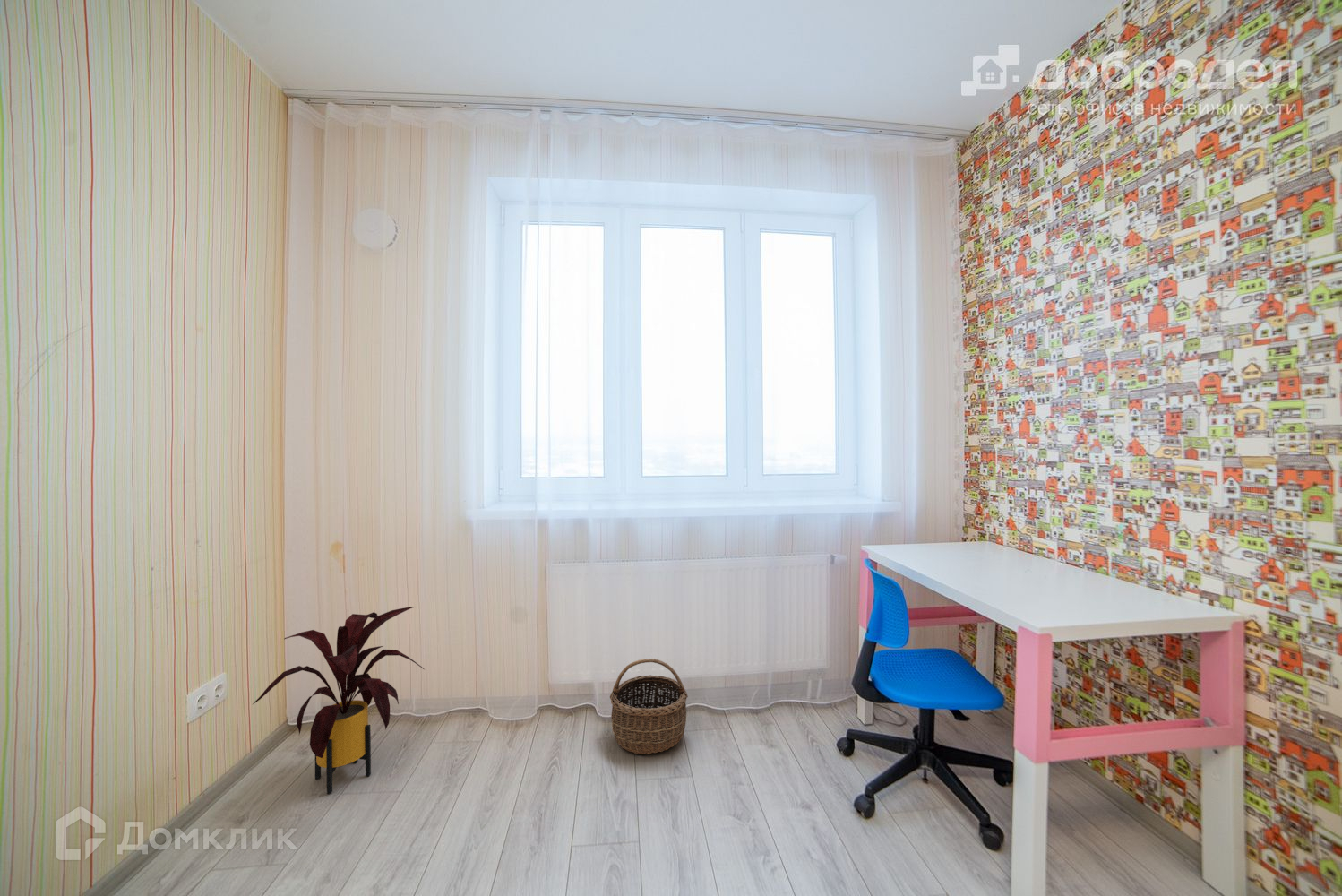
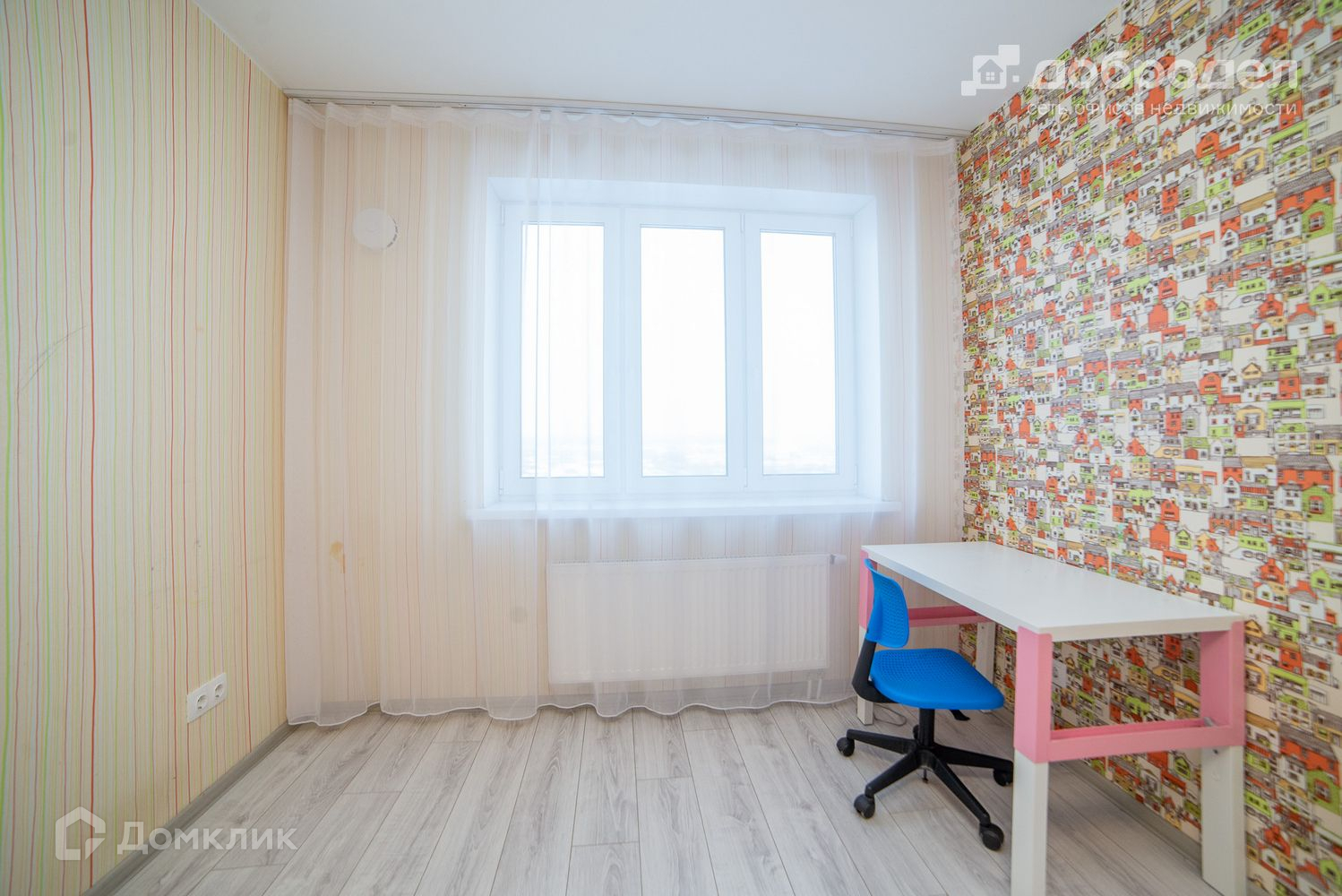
- house plant (343, 694)
- wicker basket (649, 698)
